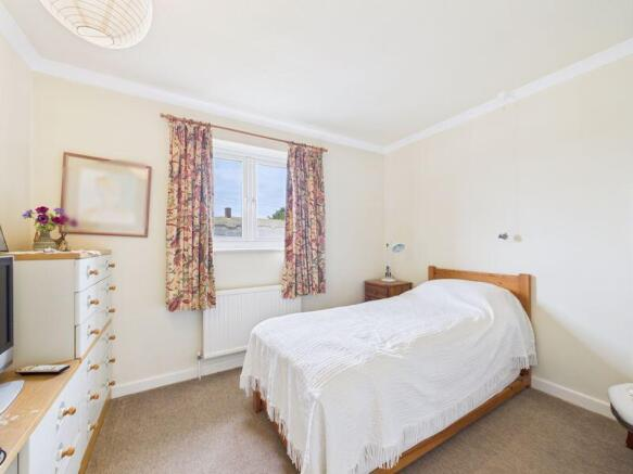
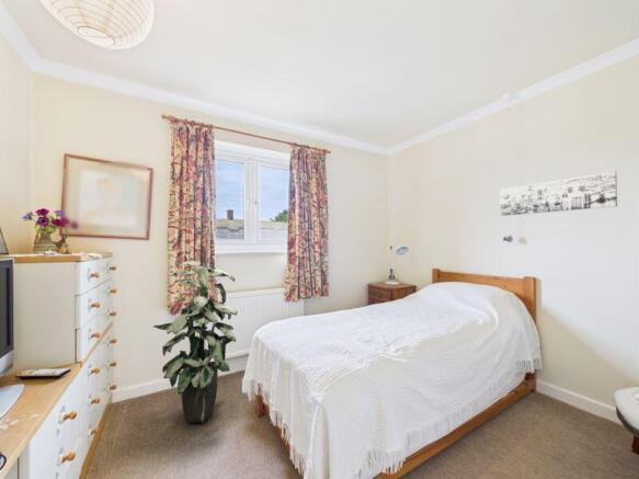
+ wall art (550, 196)
+ indoor plant (197, 337)
